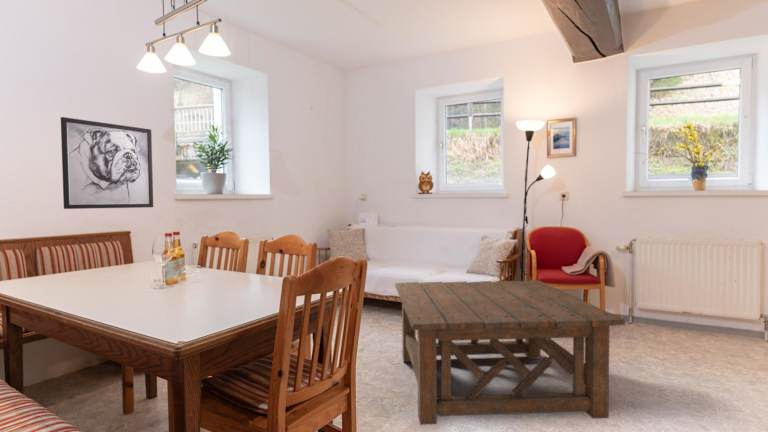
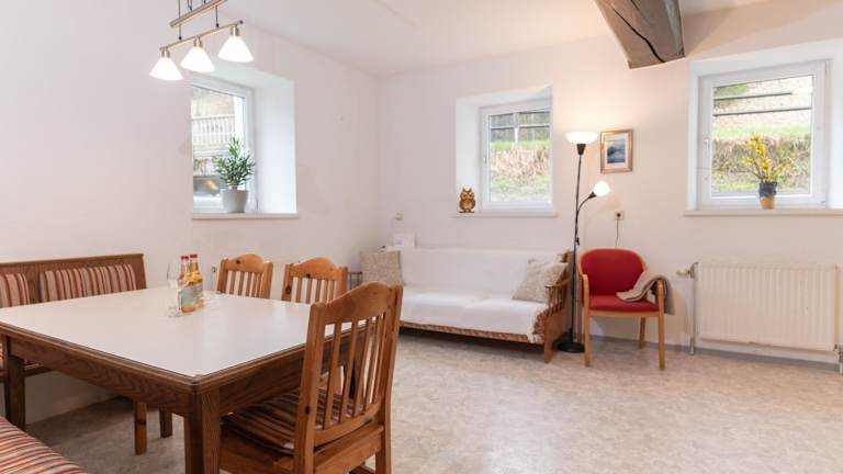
- wall art (111, 166)
- coffee table (488, 339)
